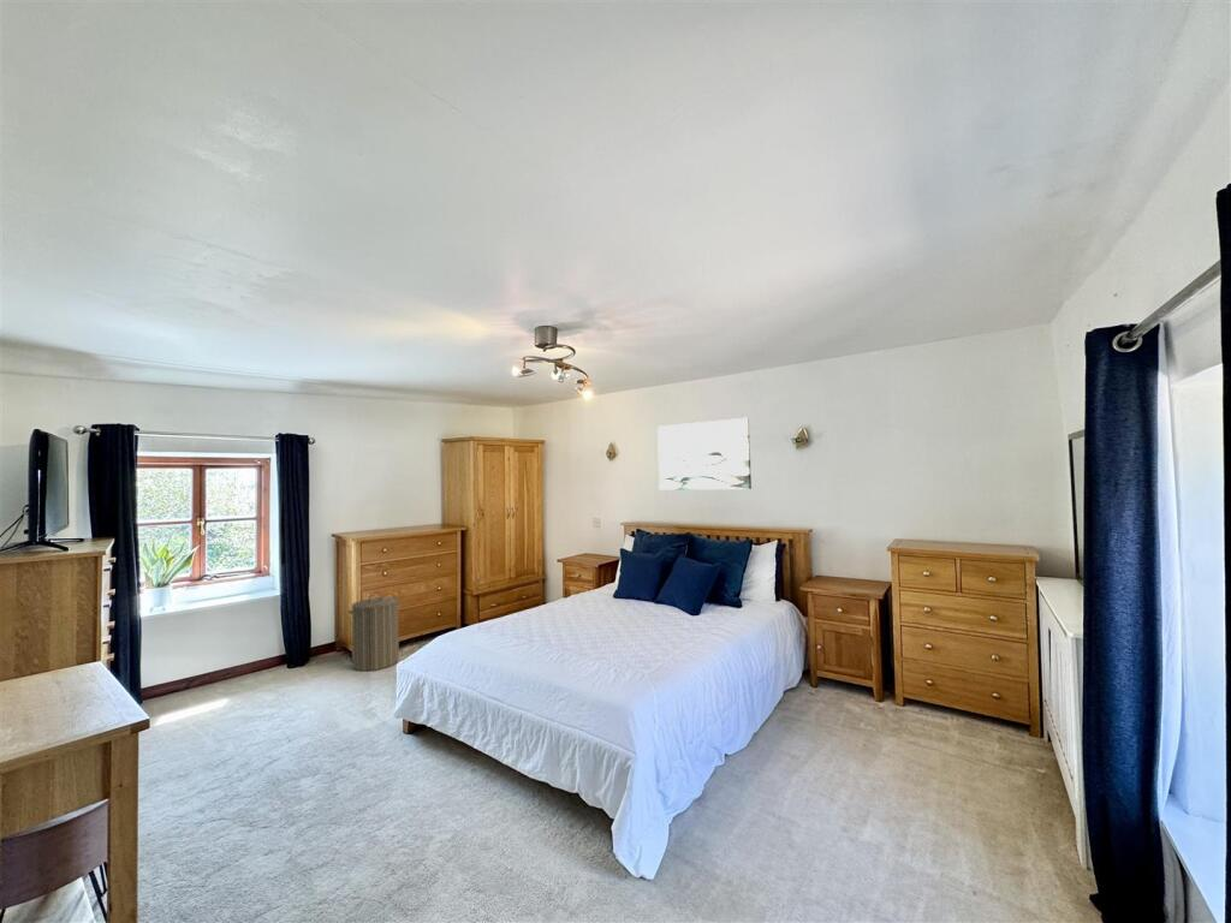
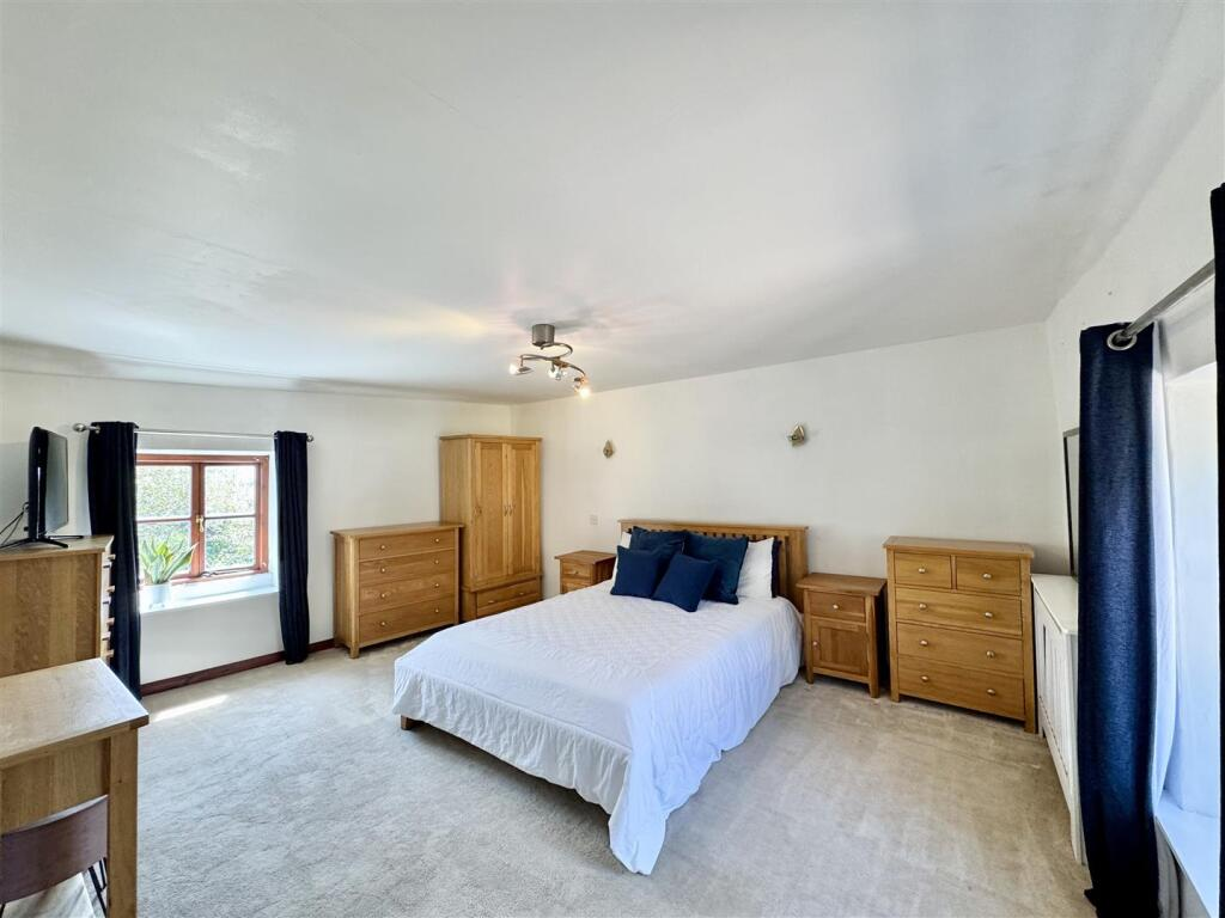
- laundry hamper (375, 627)
- wall art (701, 455)
